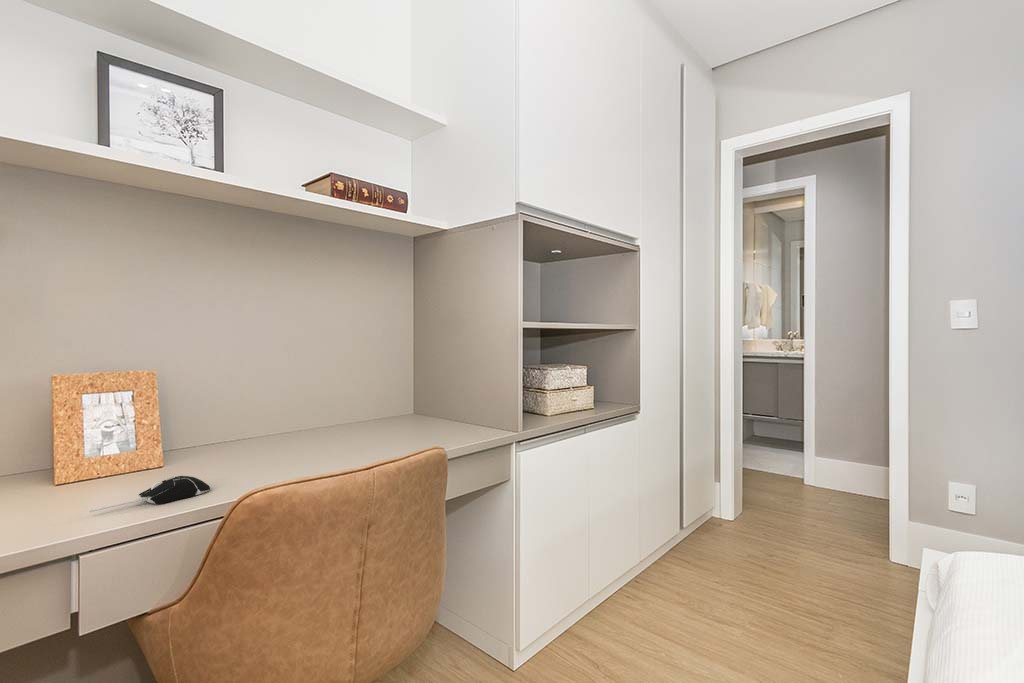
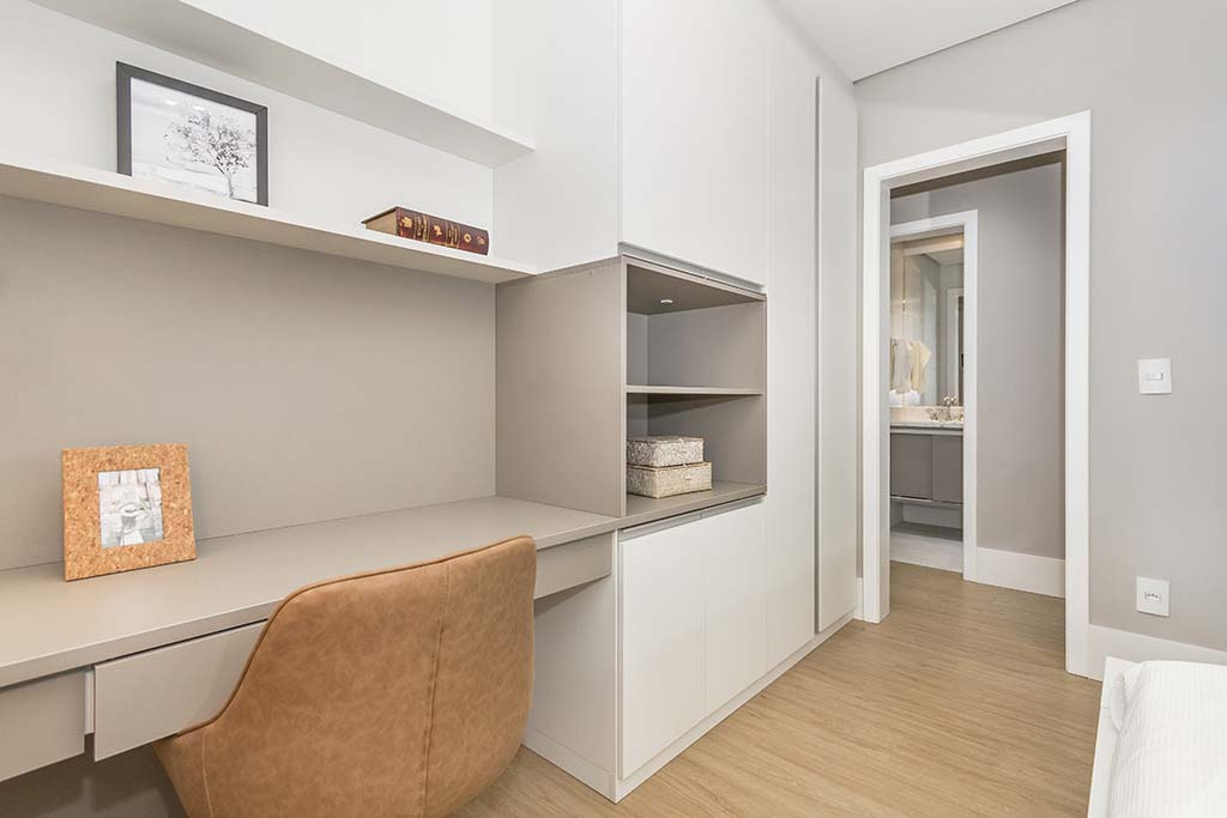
- computer mouse (153, 490)
